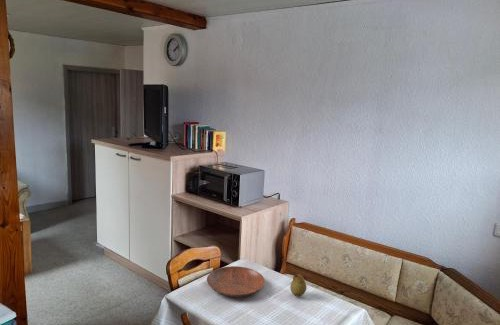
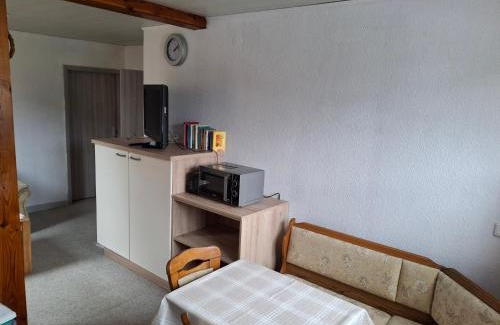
- bowl (235, 282)
- fruit (298, 283)
